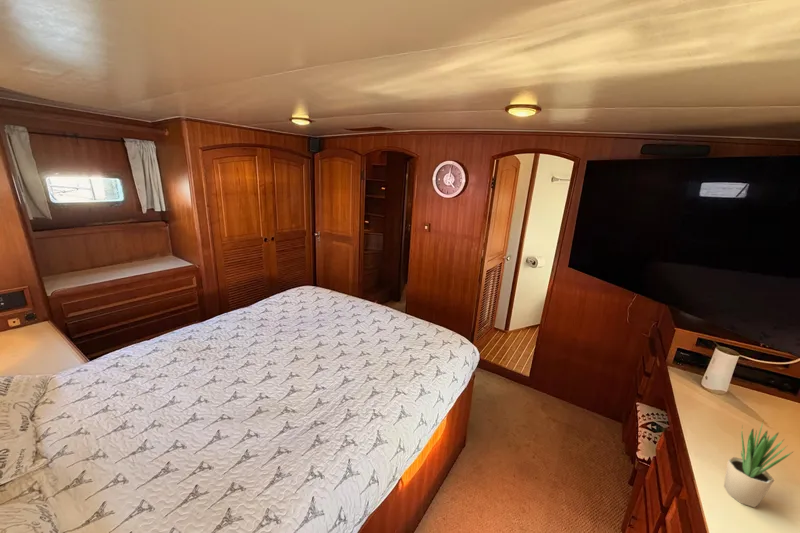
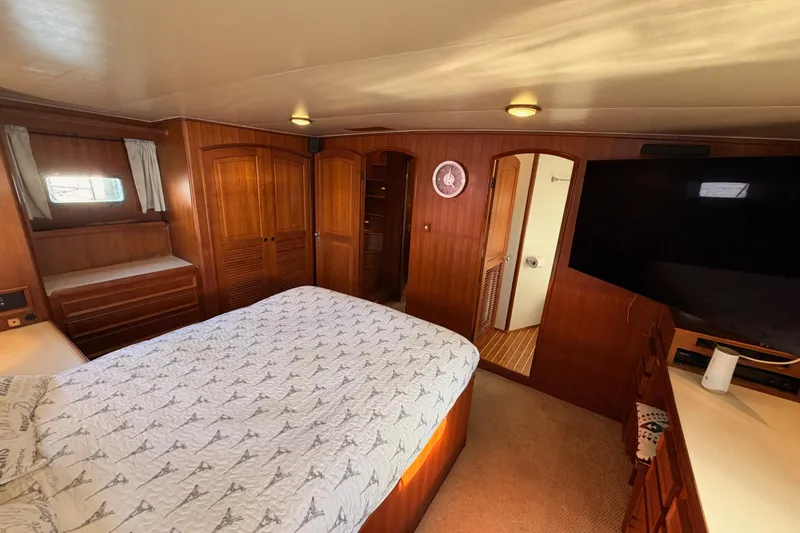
- potted plant (757, 461)
